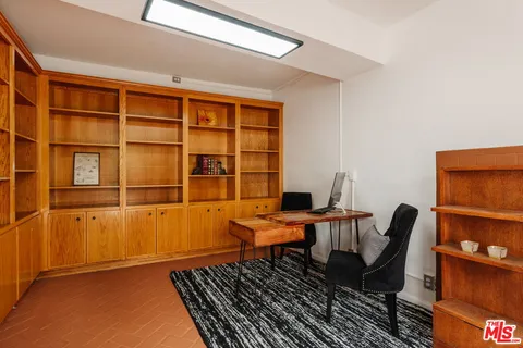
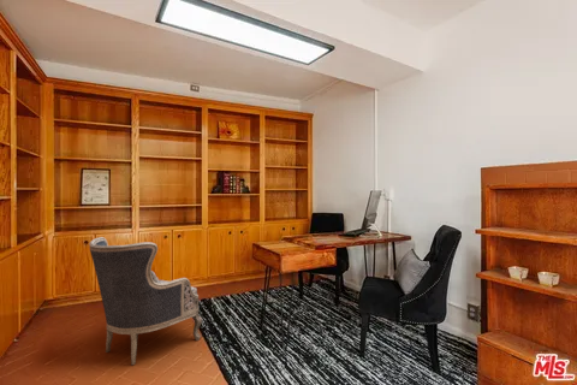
+ armchair (138, 289)
